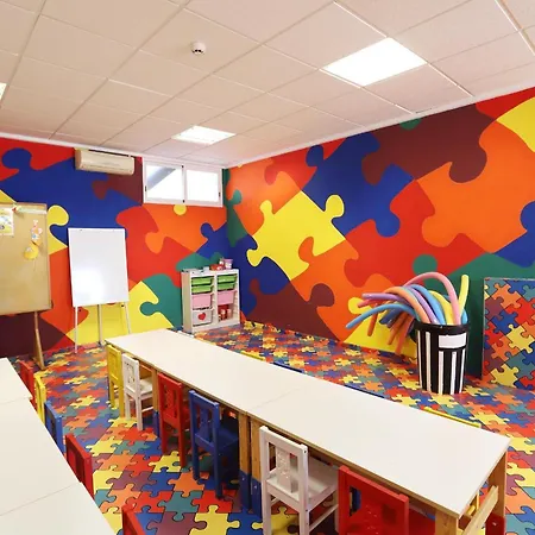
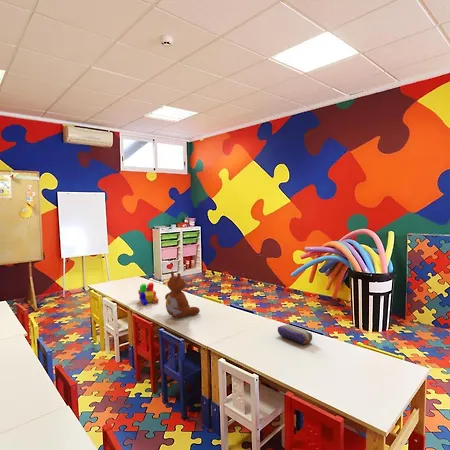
+ teddy bear (181, 293)
+ building blocks (147, 292)
+ pencil case (294, 333)
